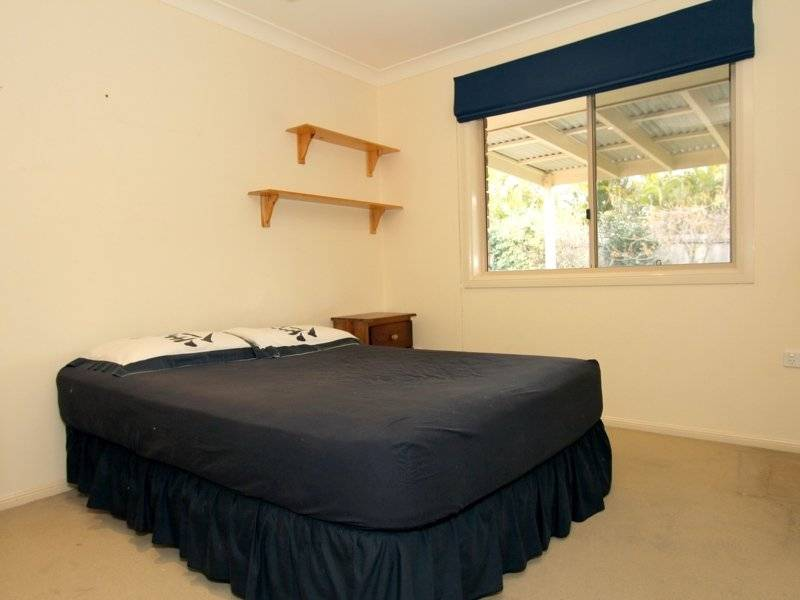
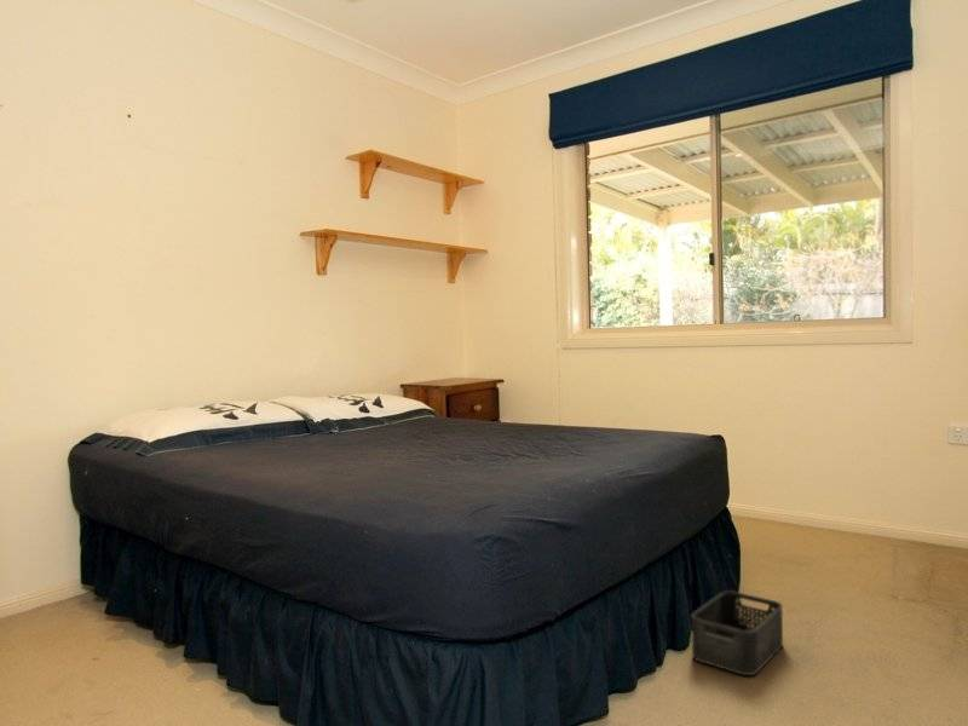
+ storage bin (737, 630)
